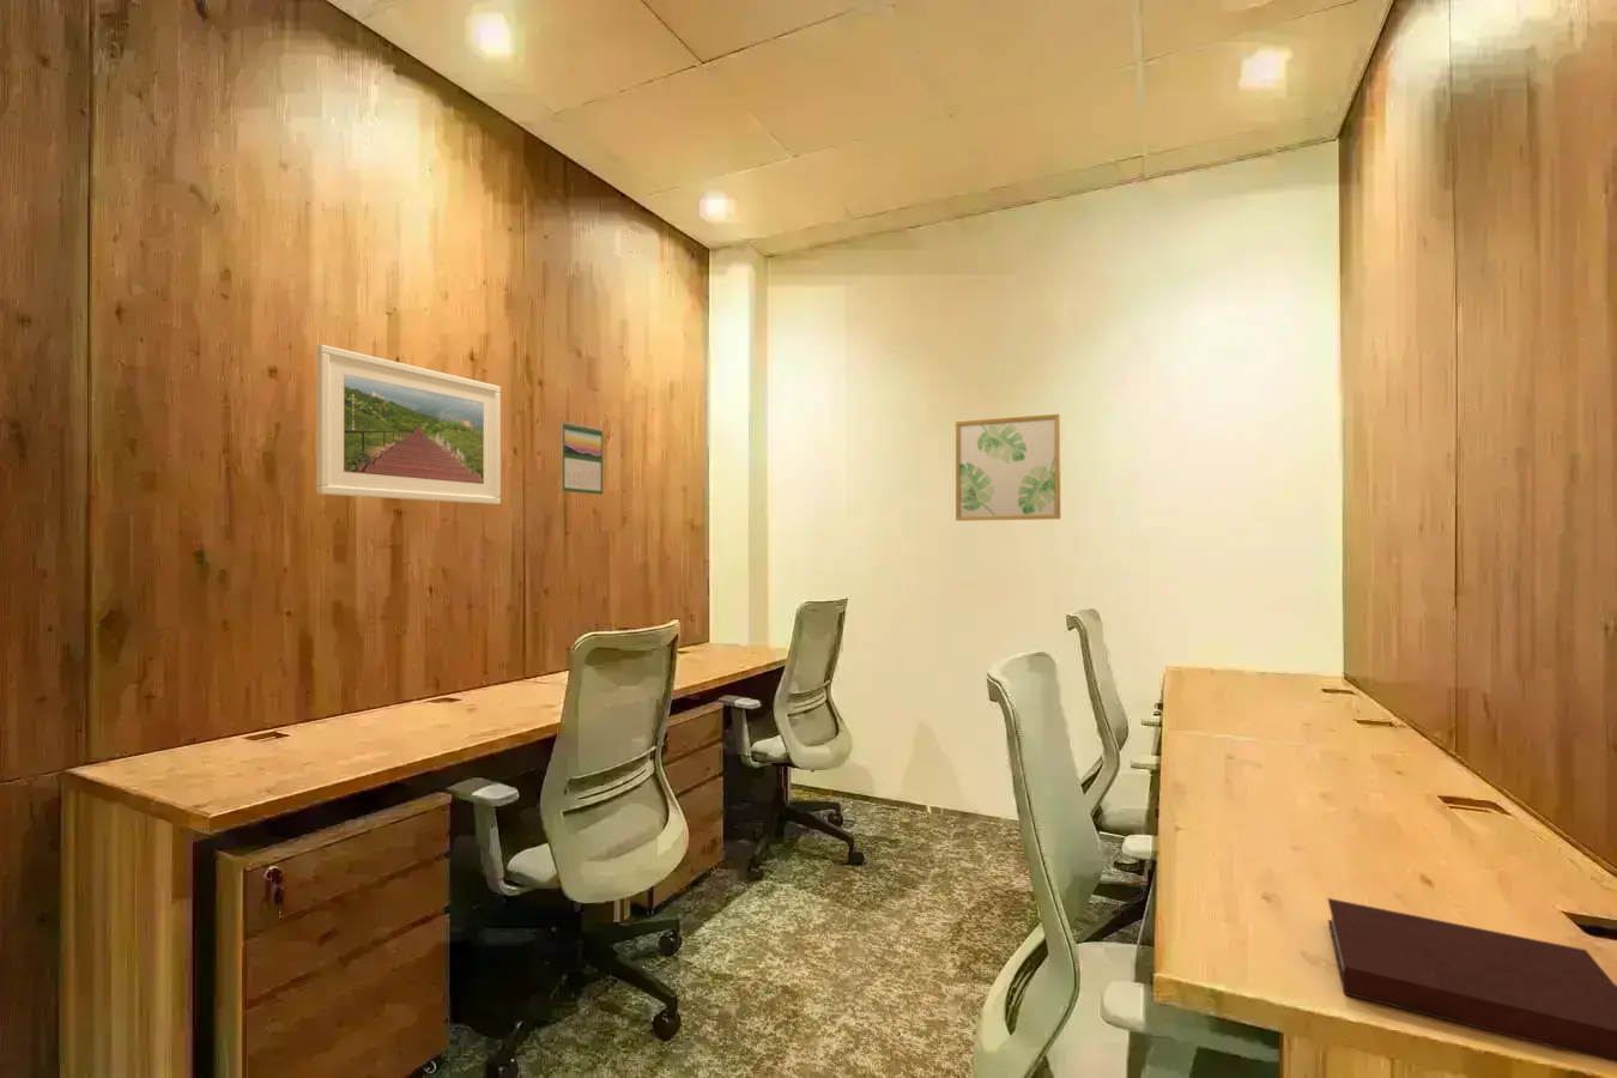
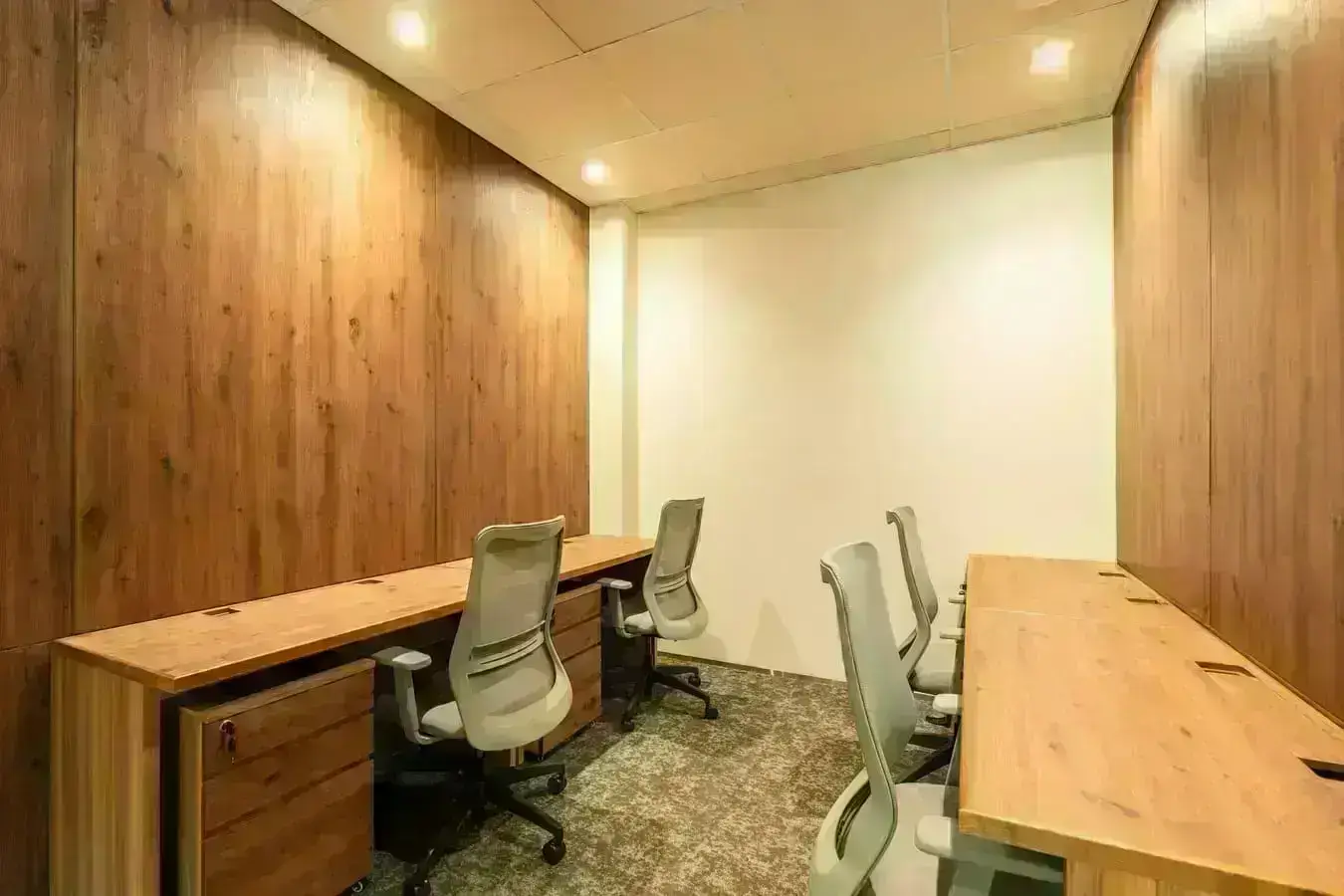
- notebook (1468, 971)
- calendar (582, 457)
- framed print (417, 433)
- wall art (1006, 468)
